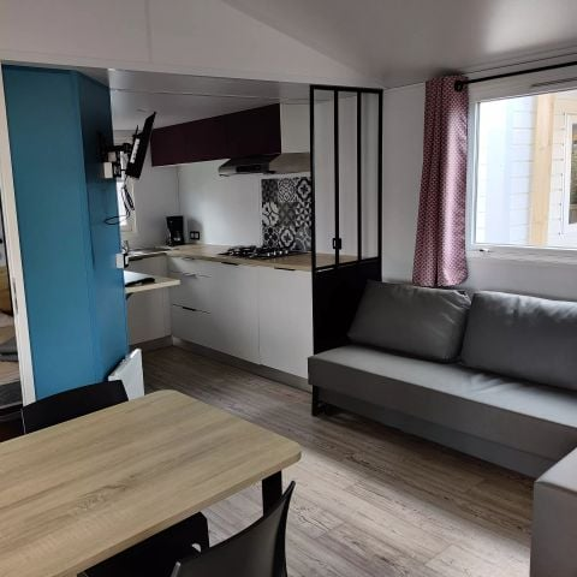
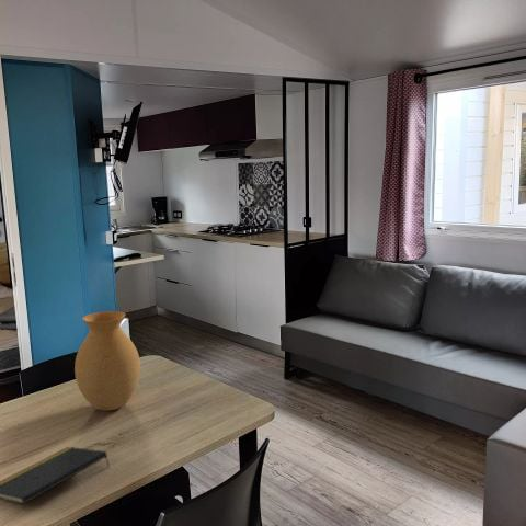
+ notepad (47, 472)
+ vase (107, 362)
